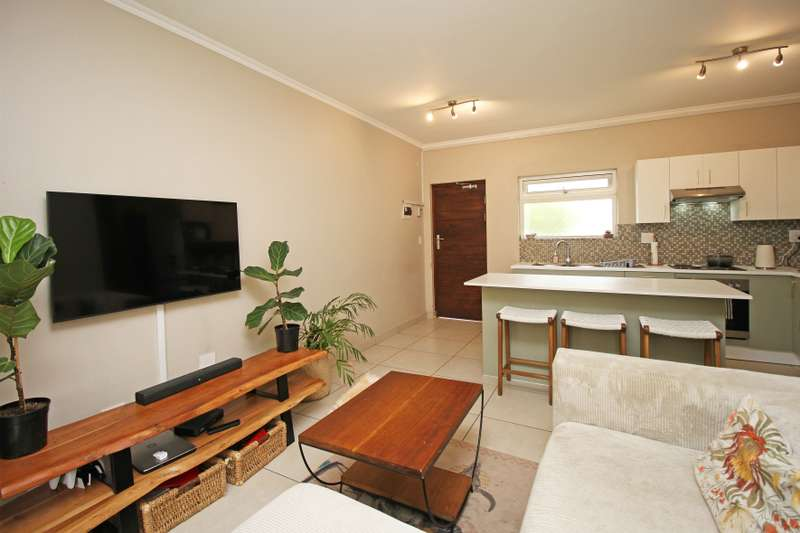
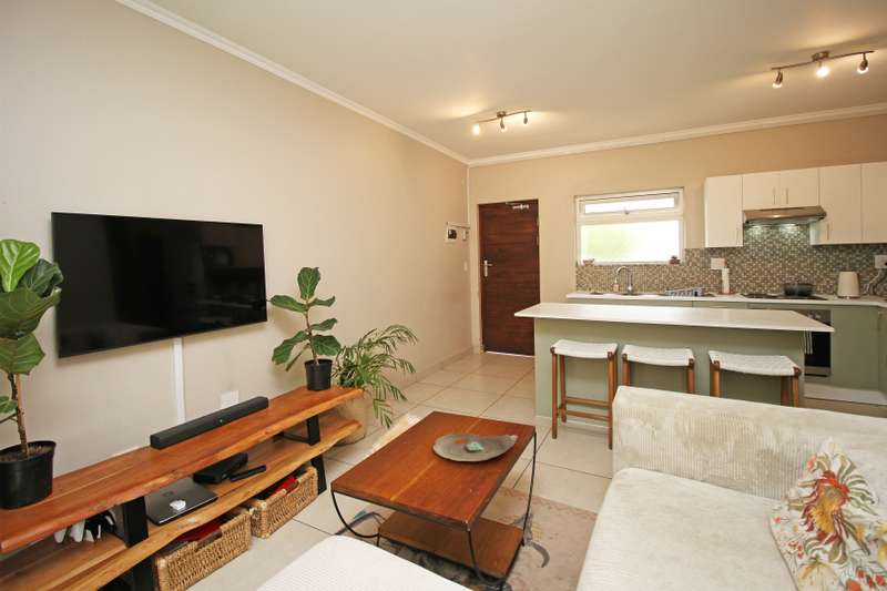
+ decorative bowl (473, 442)
